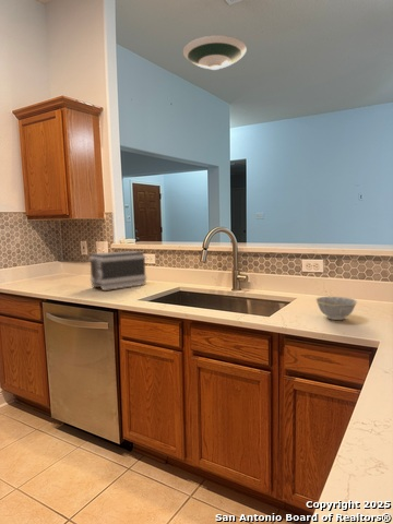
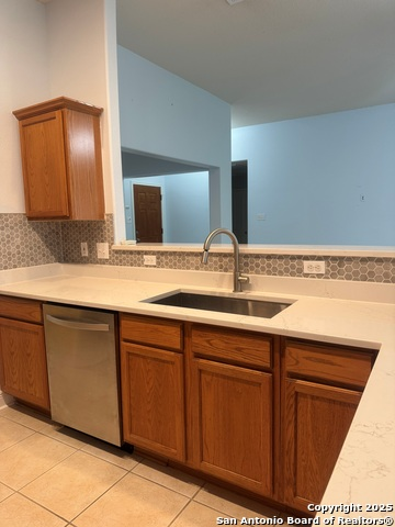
- toaster (115, 270)
- bowl (335, 309)
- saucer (214, 59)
